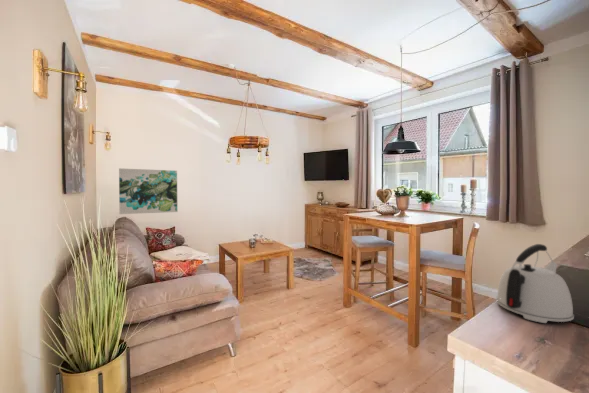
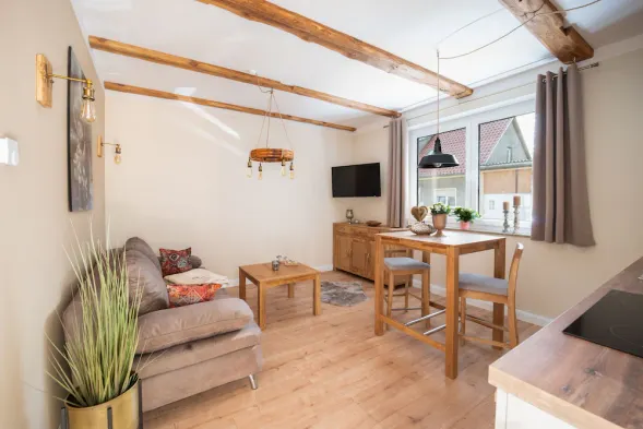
- kettle (533, 277)
- wall art (149, 191)
